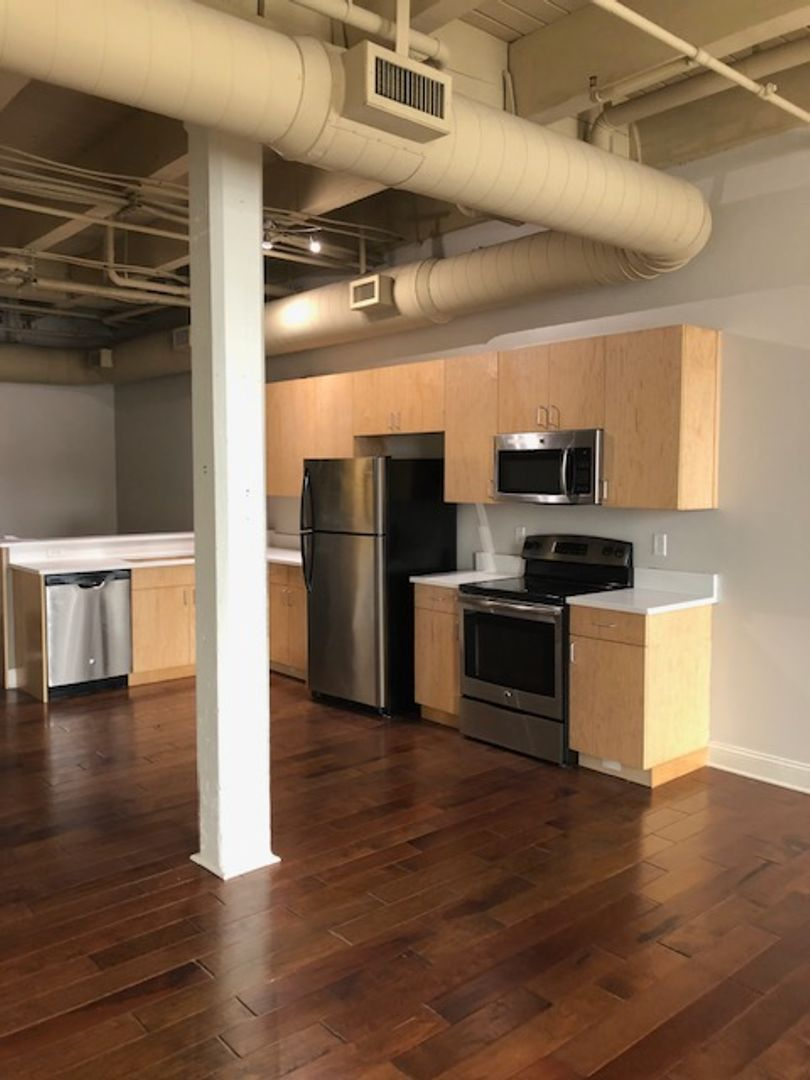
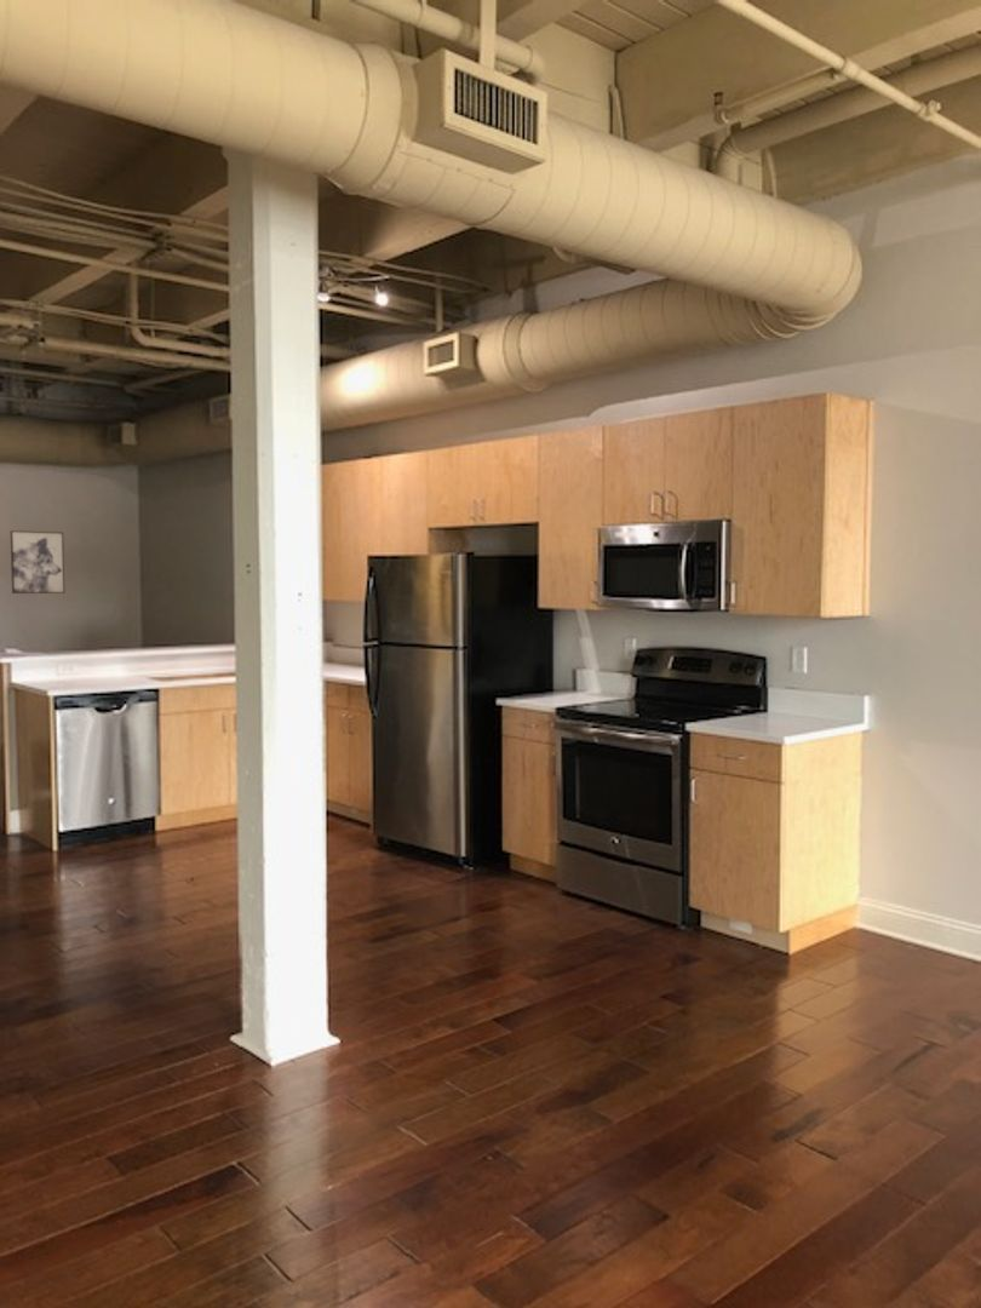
+ wall art (38, 562)
